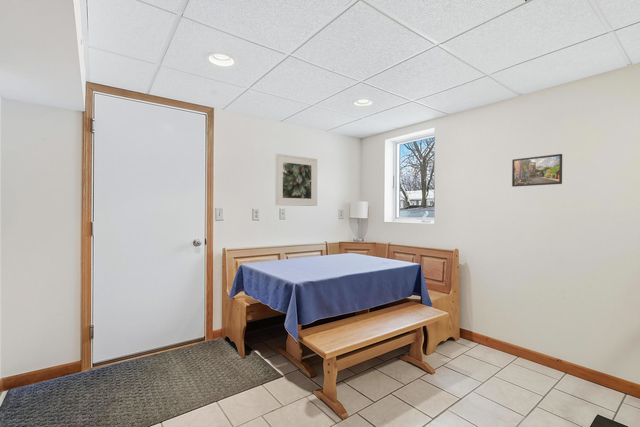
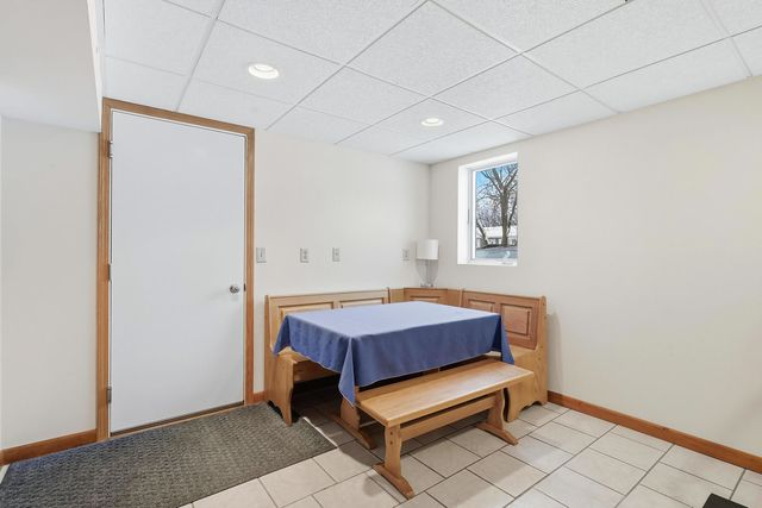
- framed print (297, 181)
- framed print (535, 171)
